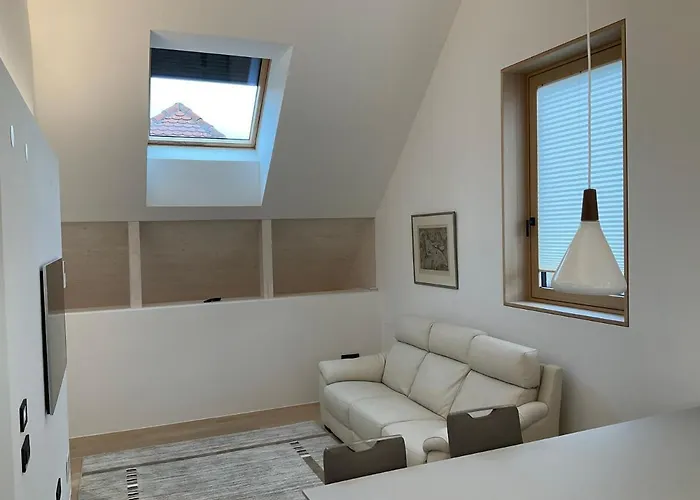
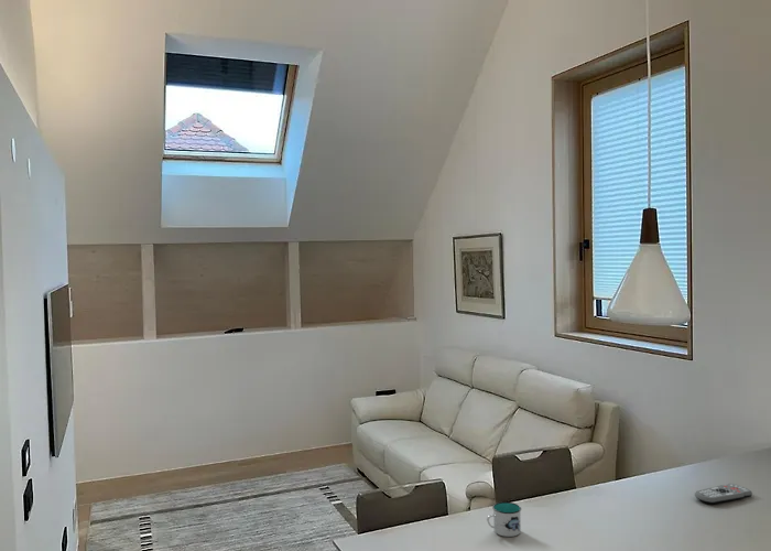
+ remote control (721, 494)
+ mug (503, 519)
